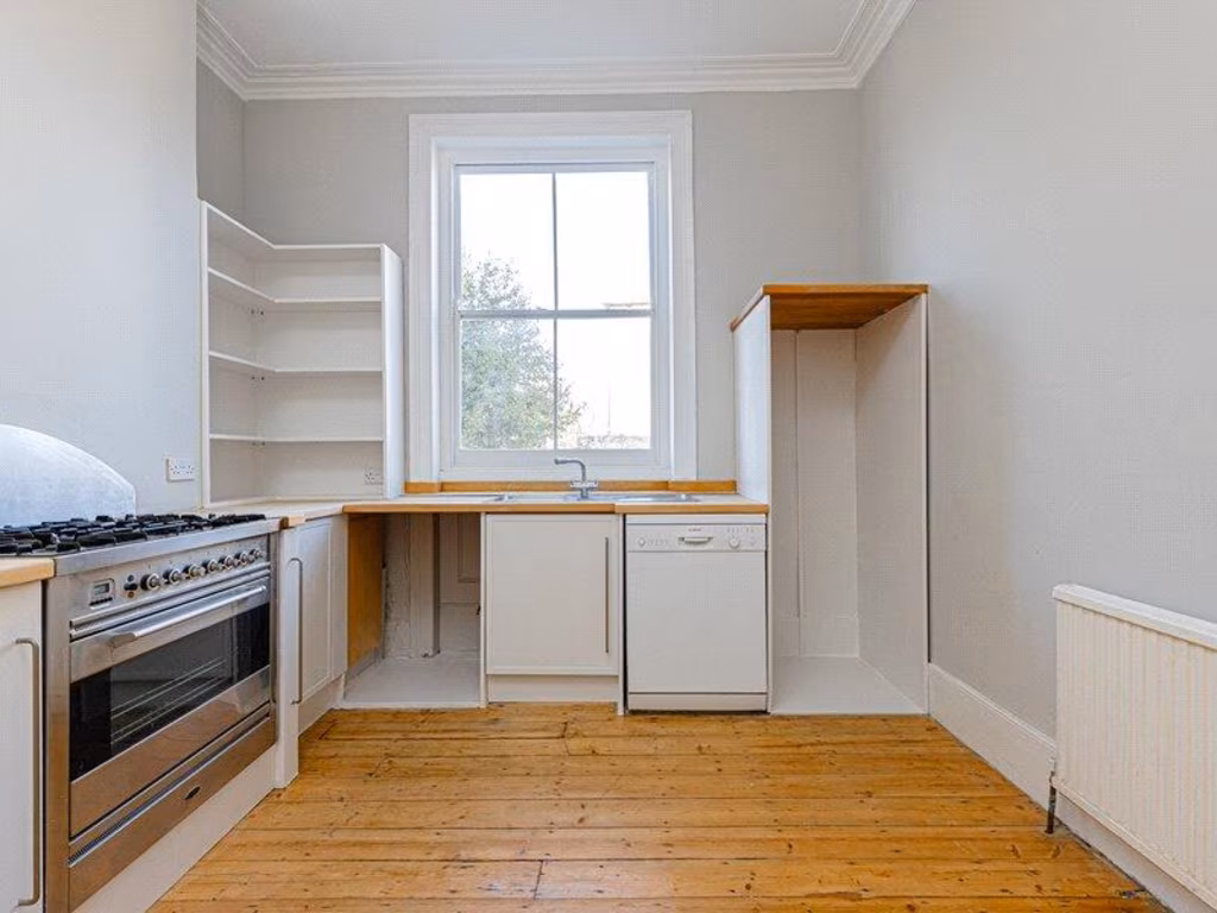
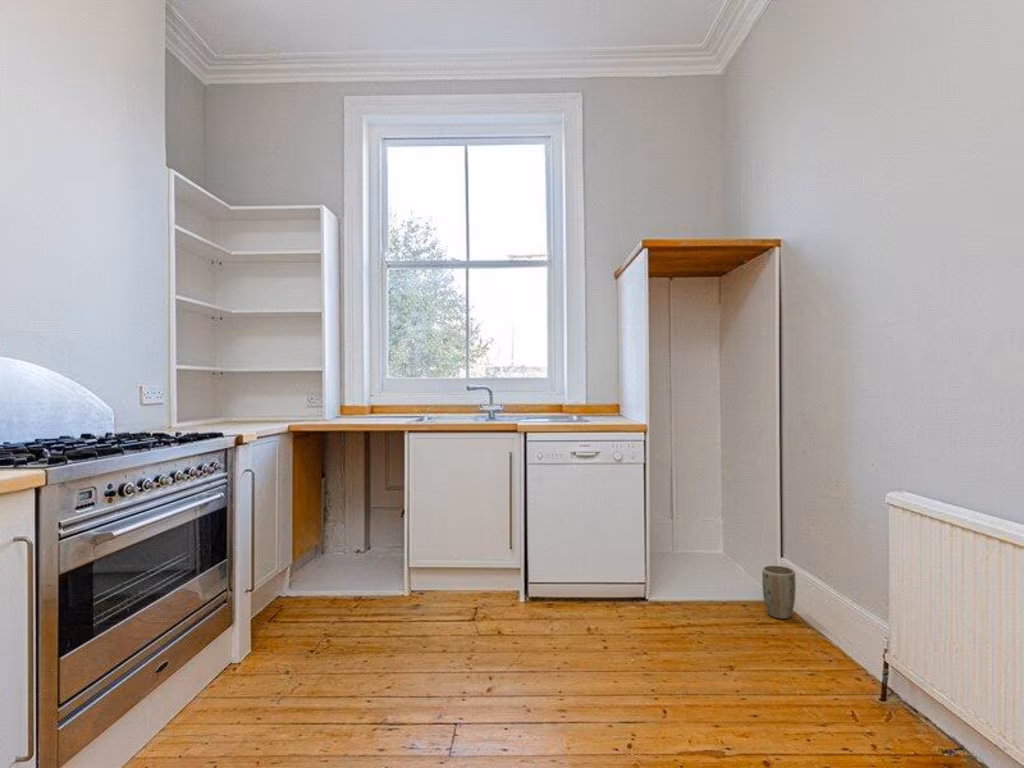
+ plant pot (778, 592)
